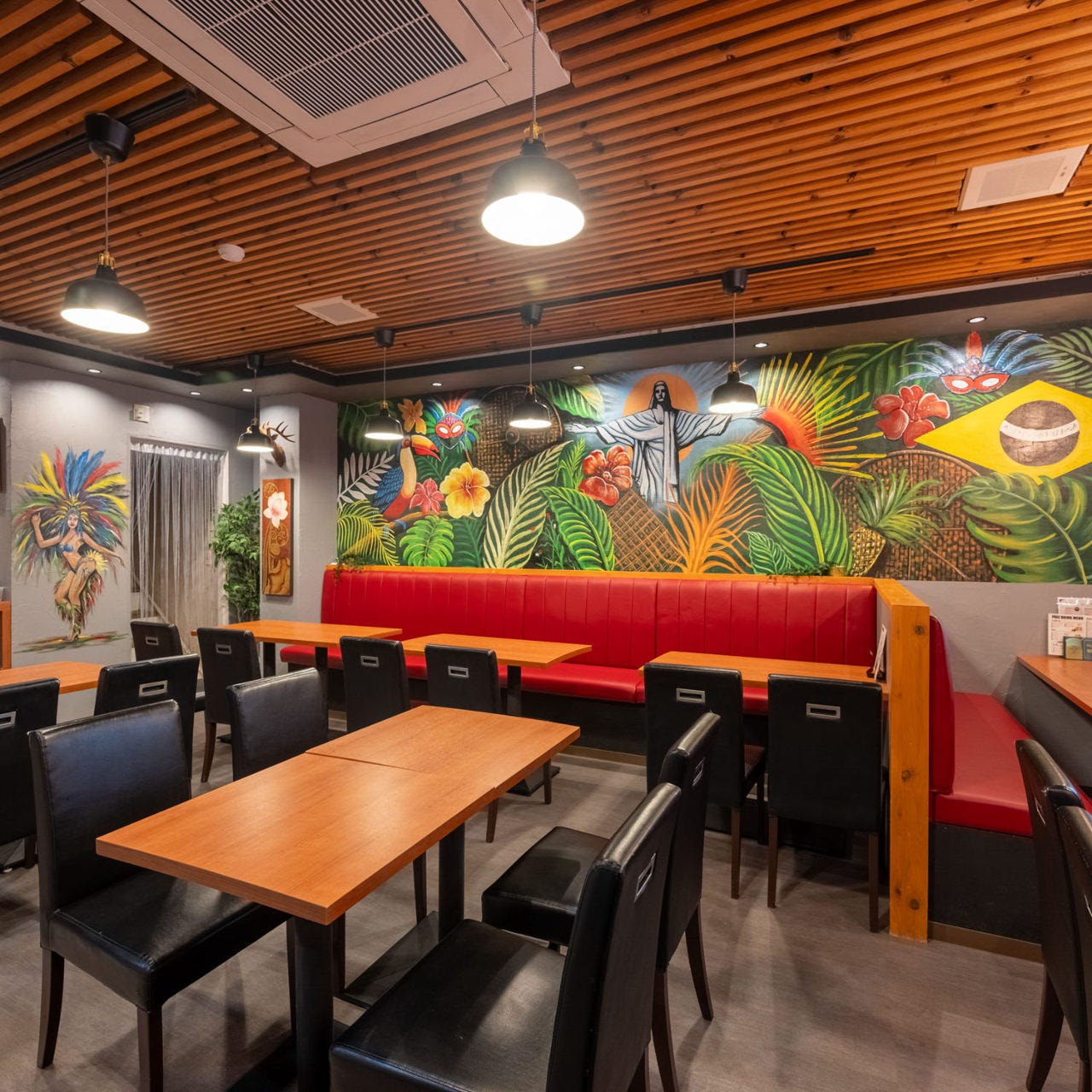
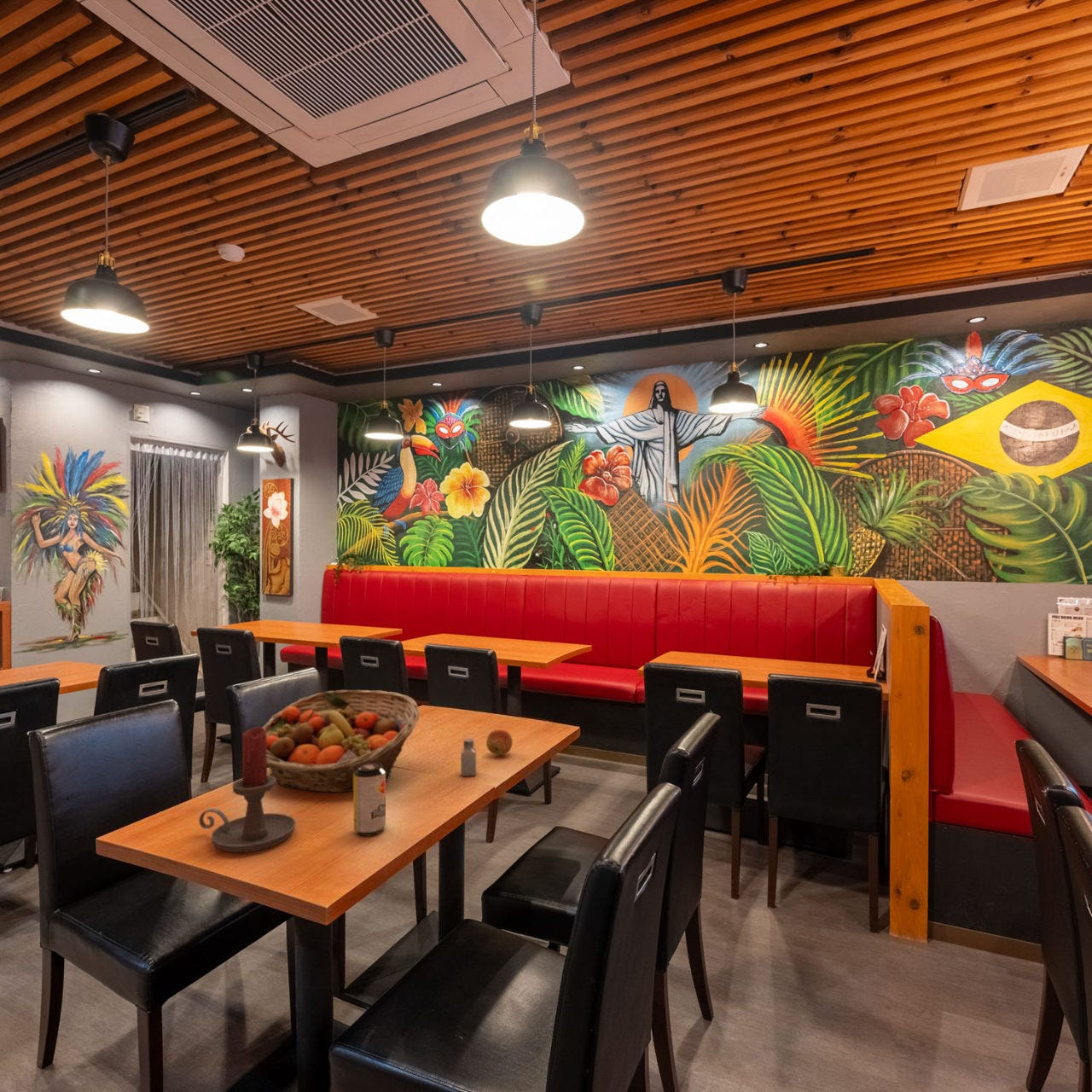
+ beverage can (369, 798)
+ fruit basket (338, 737)
+ saltshaker (468, 756)
+ candle holder (244, 782)
+ apple (499, 741)
